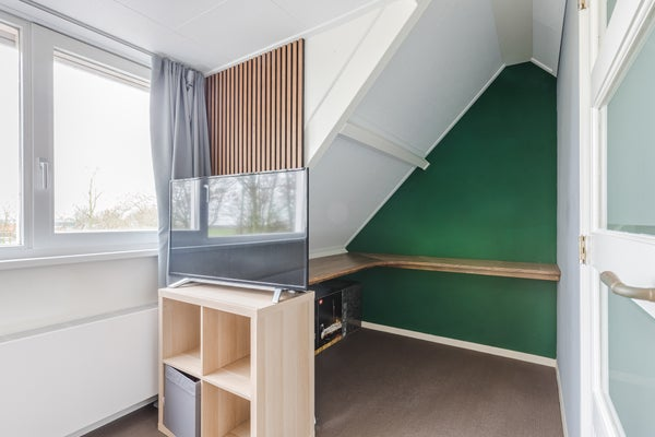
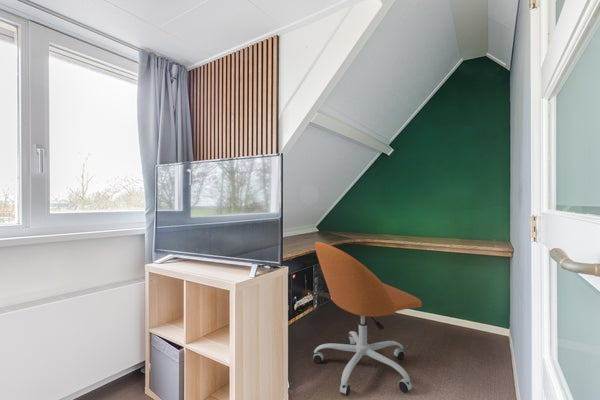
+ office chair (365, 303)
